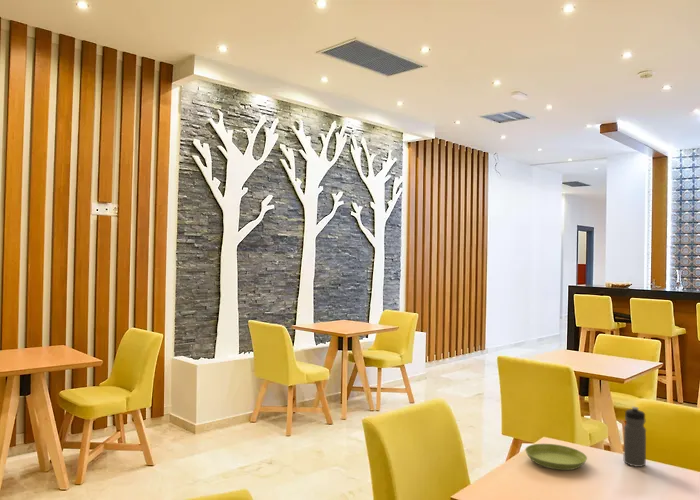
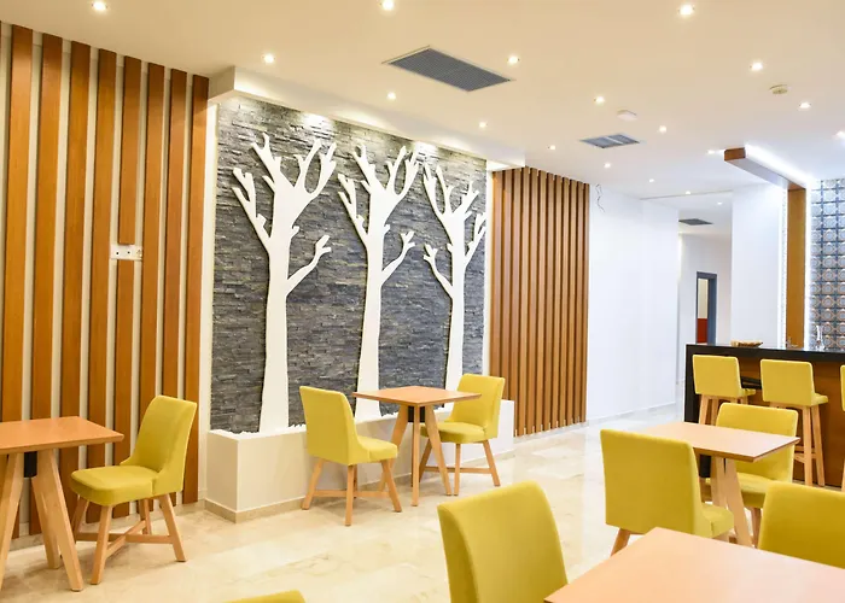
- saucer (555, 457)
- water bottle (634, 435)
